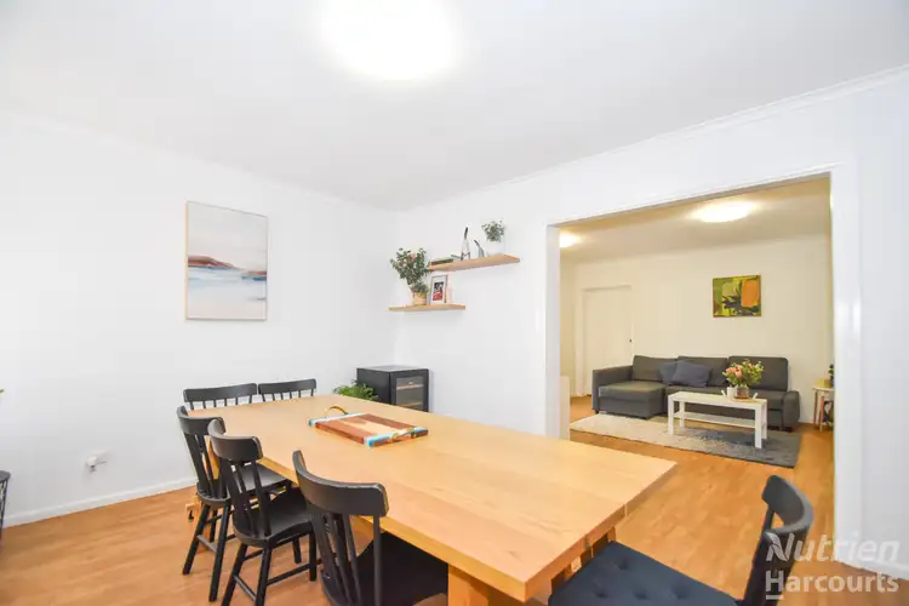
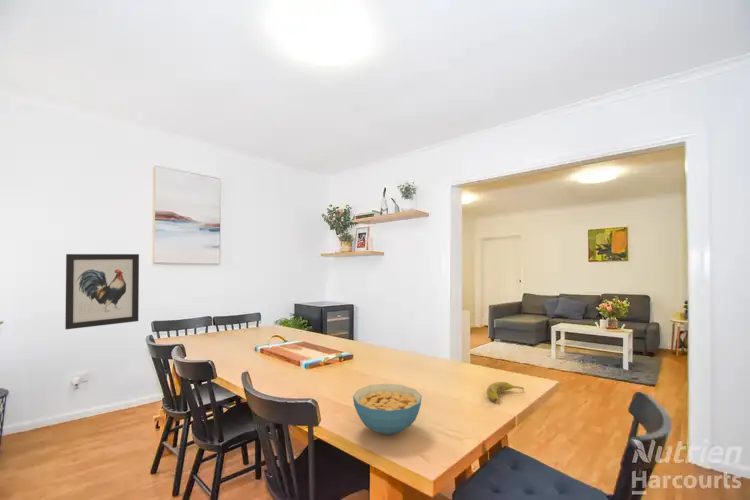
+ fruit (502, 390)
+ wall art (104, 289)
+ cereal bowl (387, 412)
